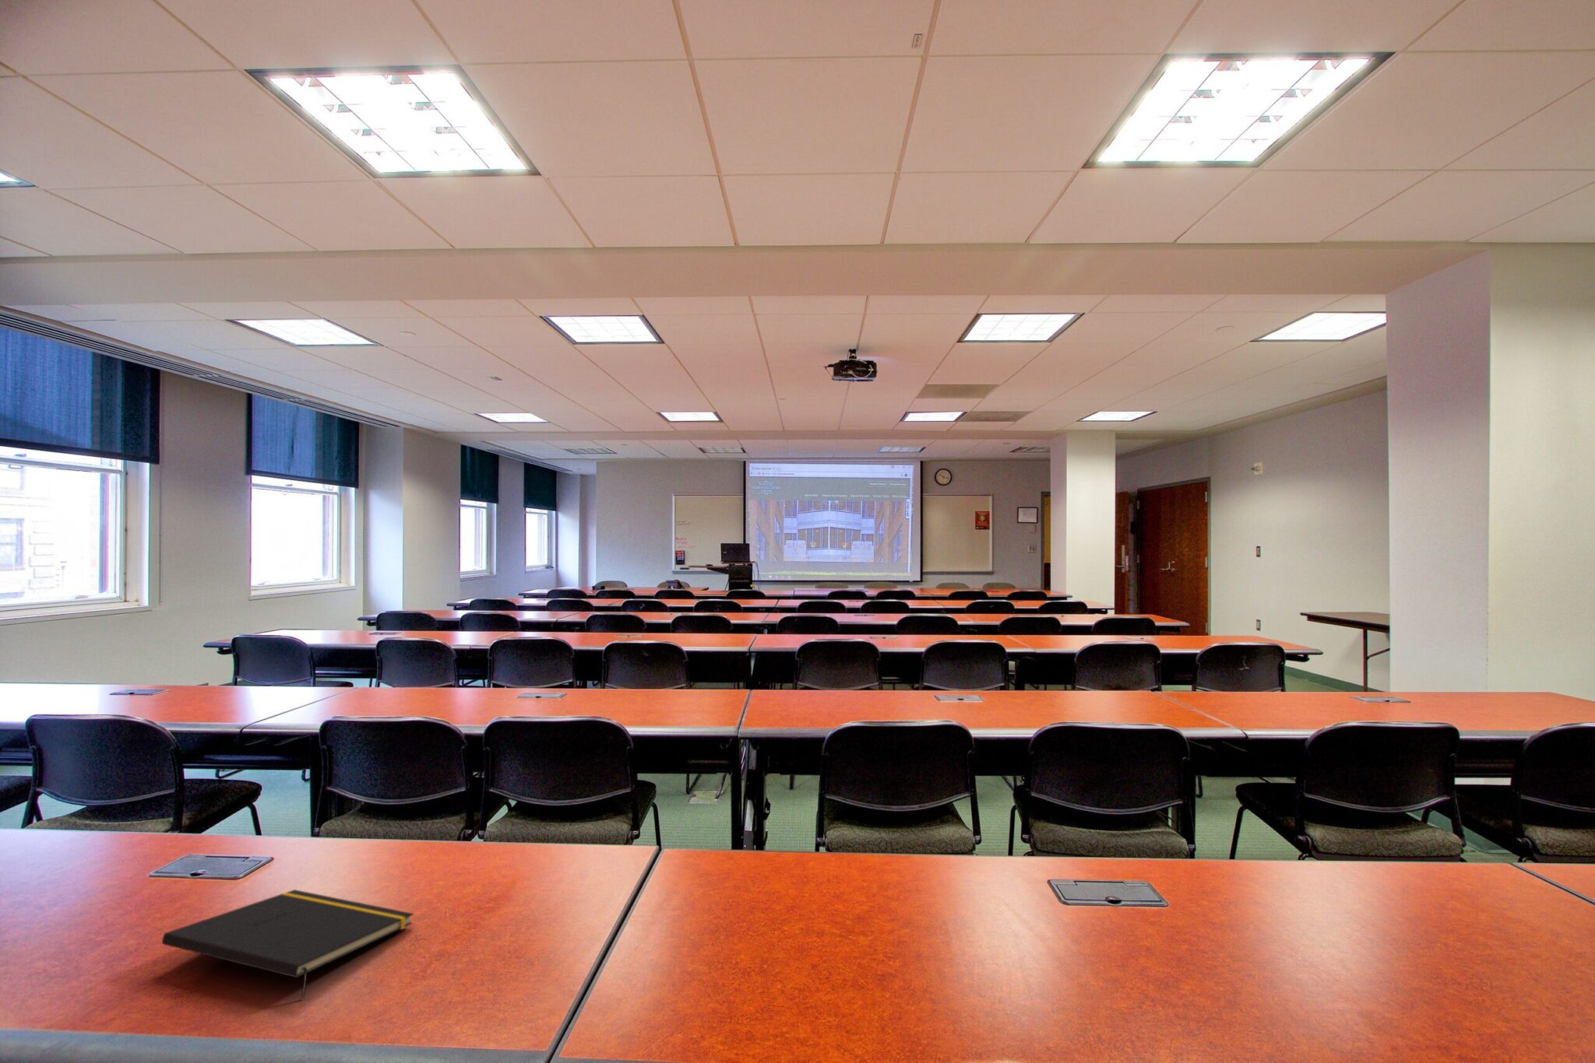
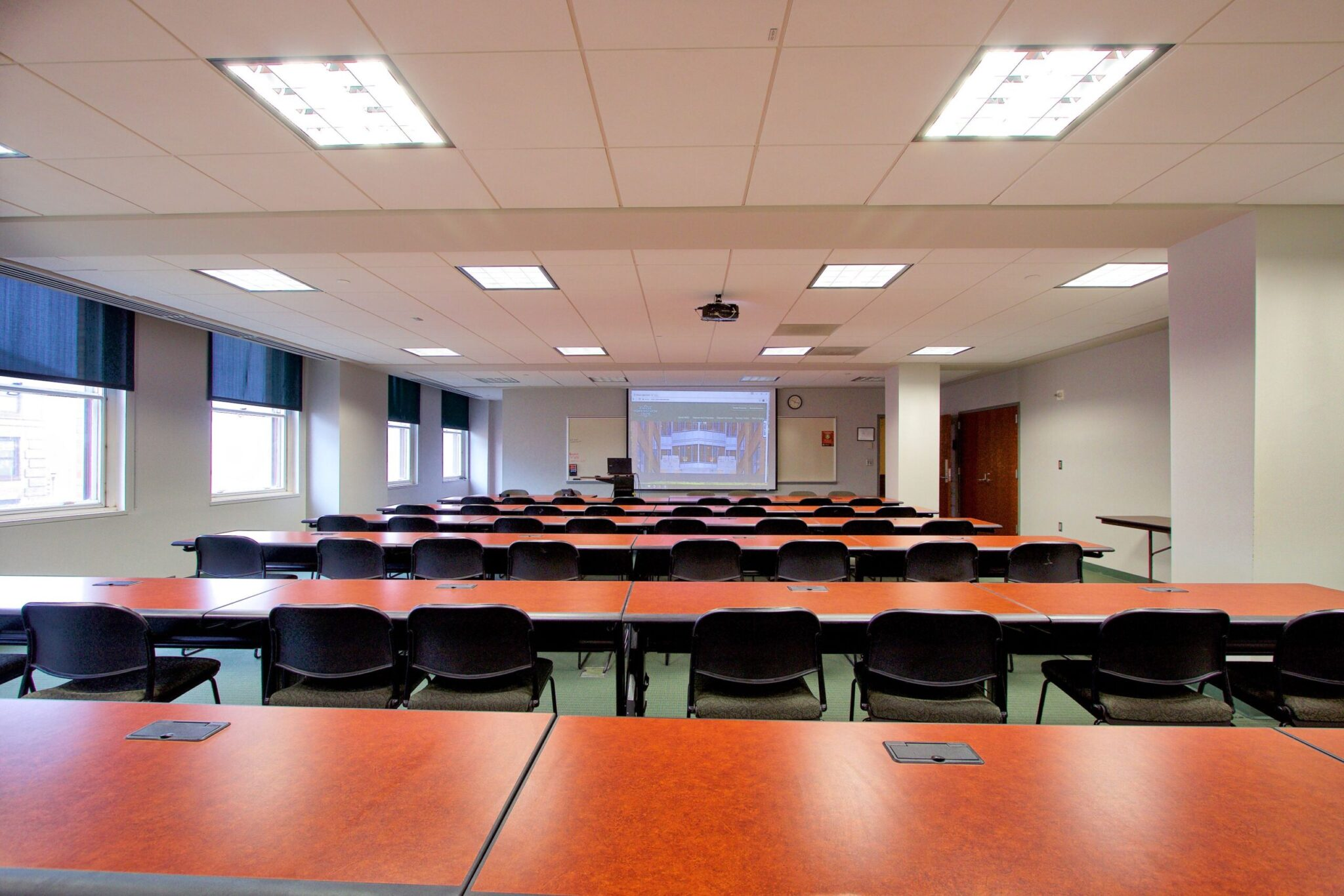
- notepad (294, 928)
